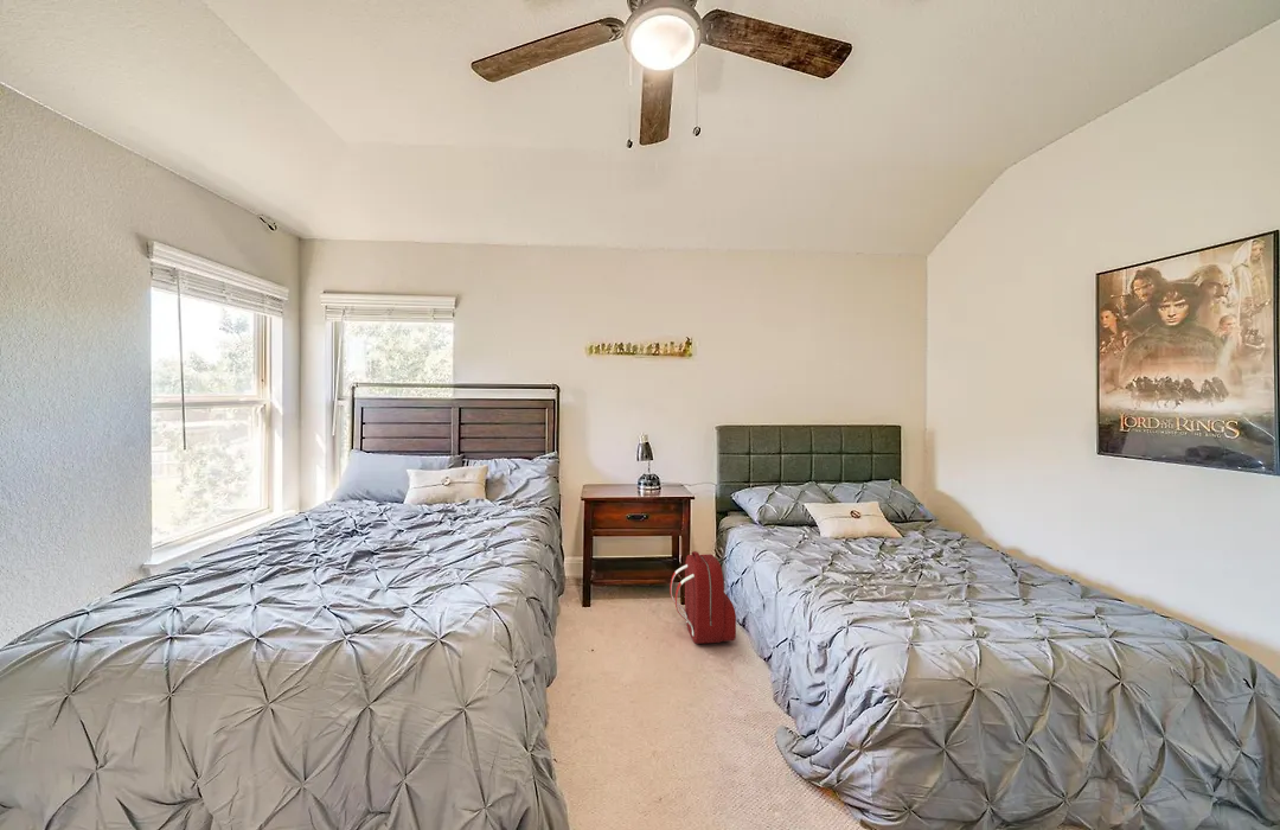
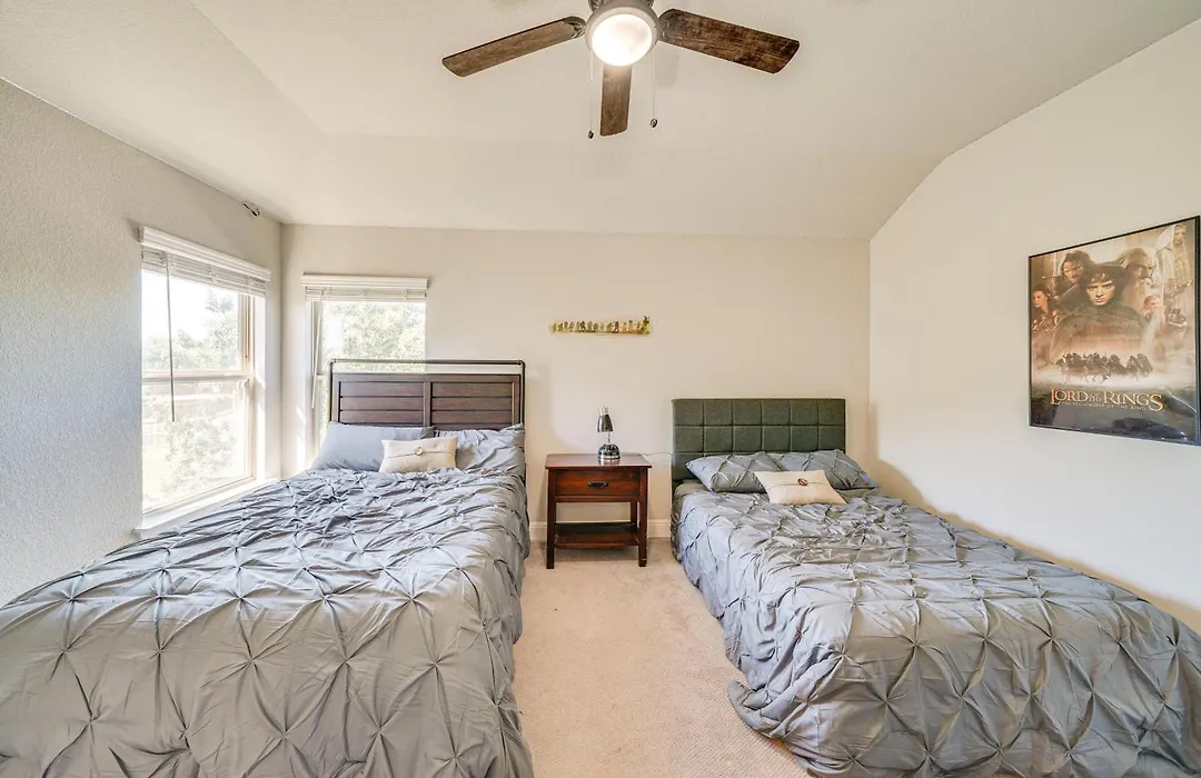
- backpack (700, 593)
